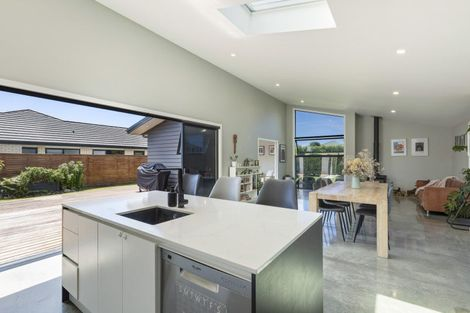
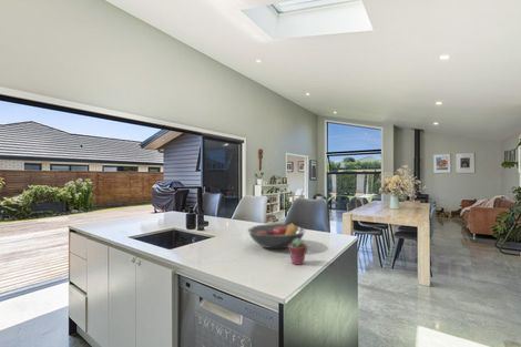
+ fruit bowl (276, 235)
+ potted succulent (297, 249)
